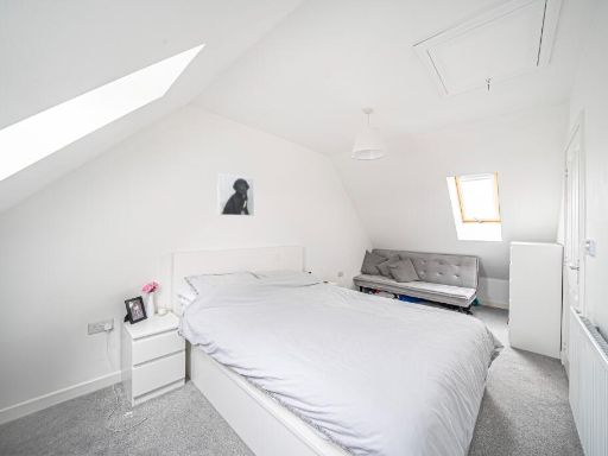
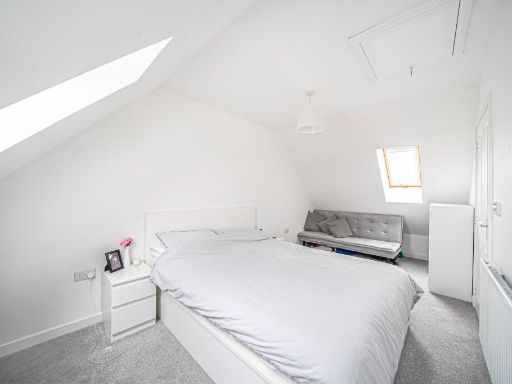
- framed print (236, 196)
